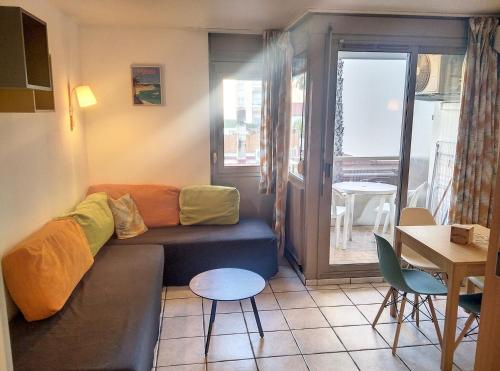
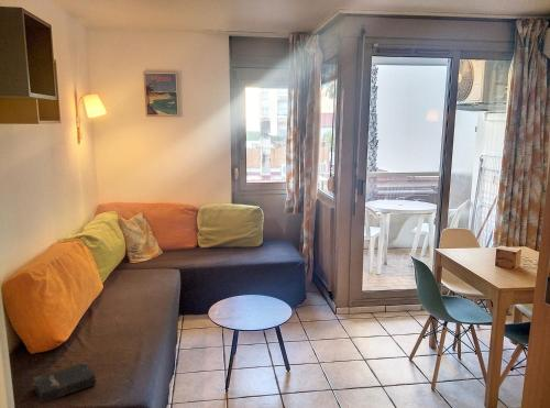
+ hardback book (65, 382)
